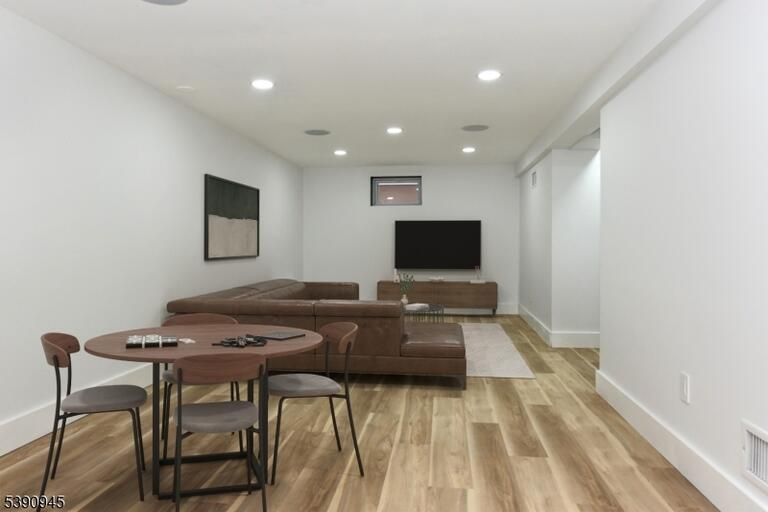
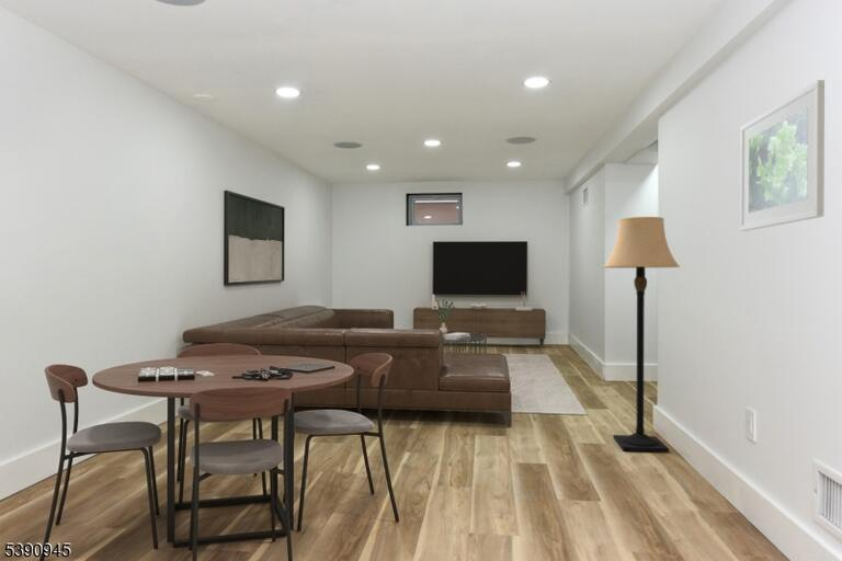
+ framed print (776, 165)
+ lamp (640, 332)
